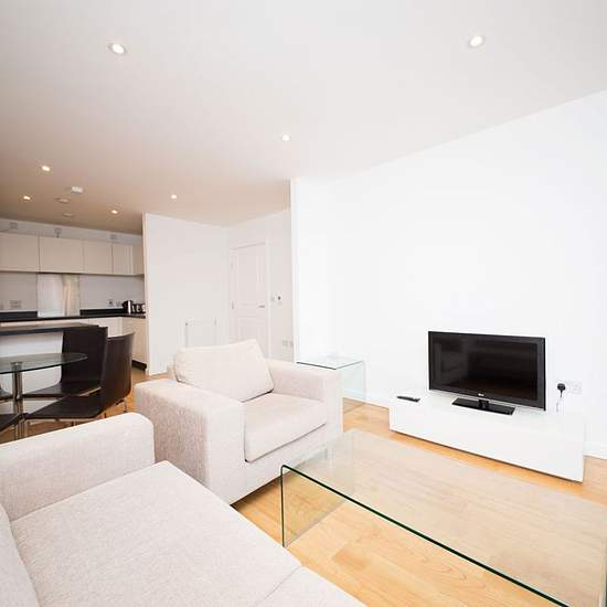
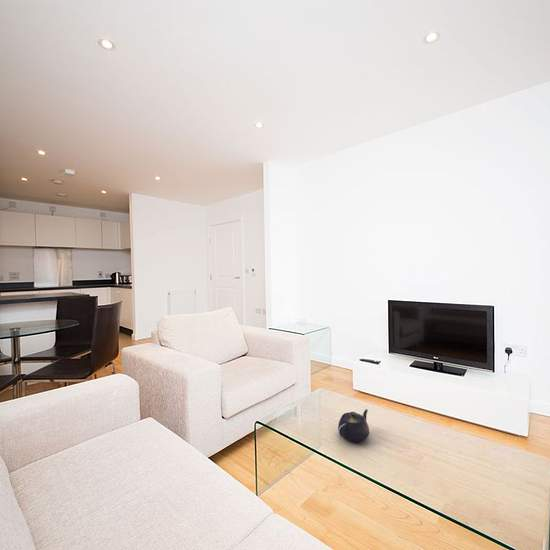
+ teapot (354, 423)
